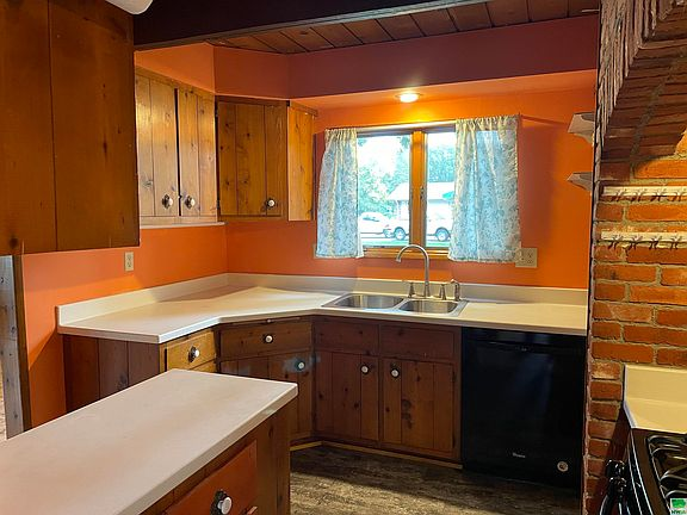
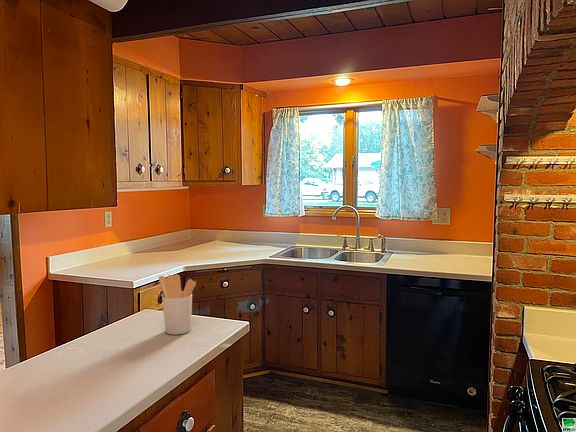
+ utensil holder (174, 302)
